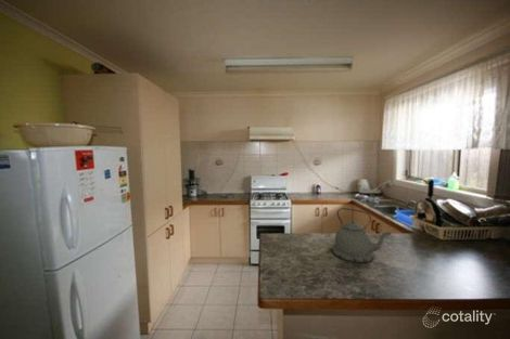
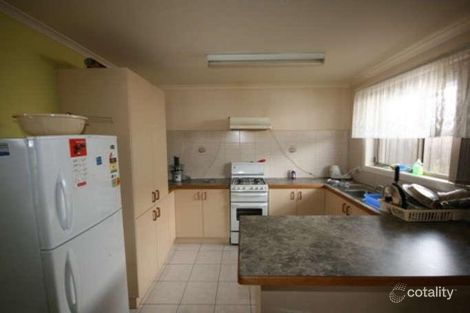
- kettle (356, 232)
